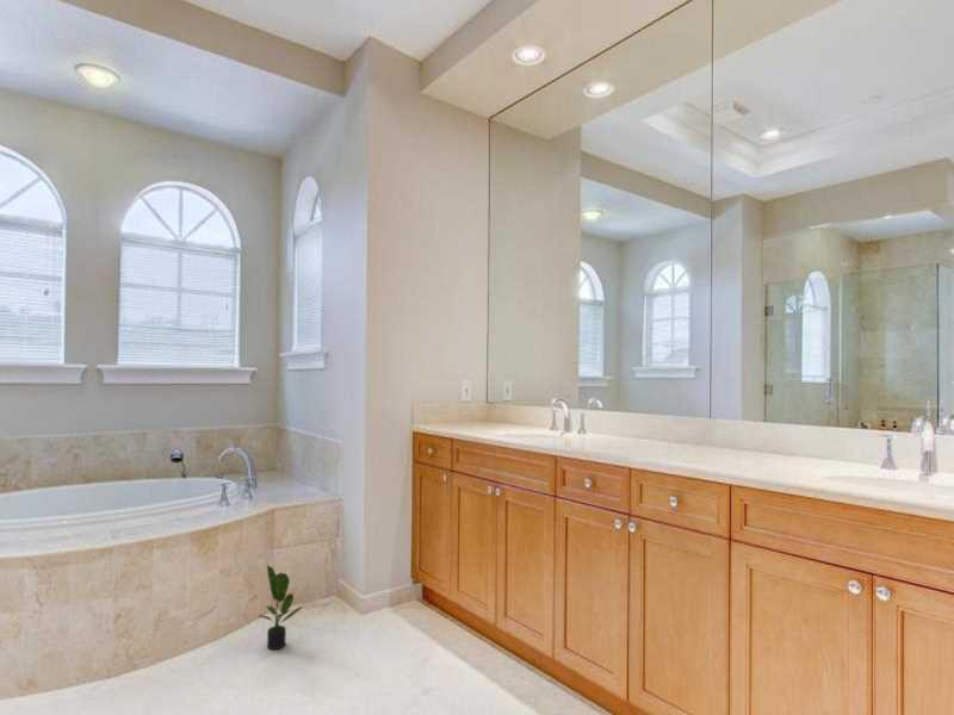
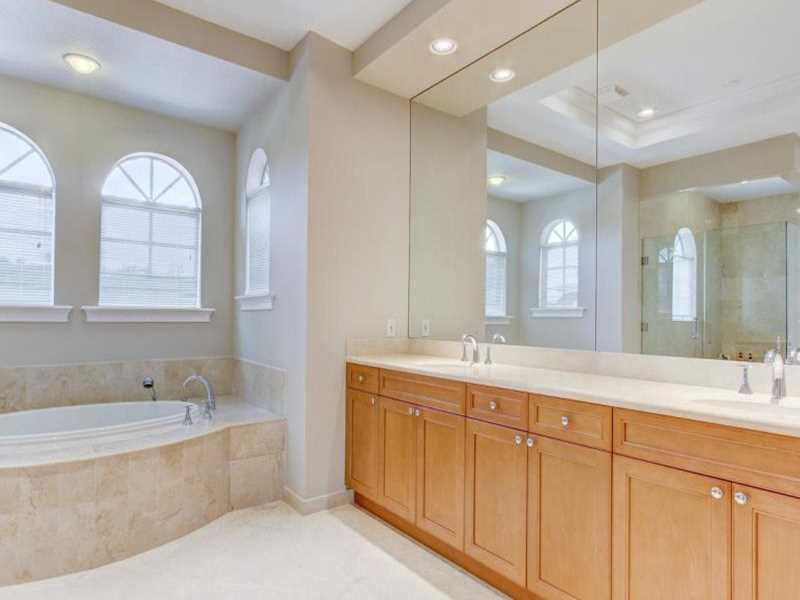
- potted plant (281, 607)
